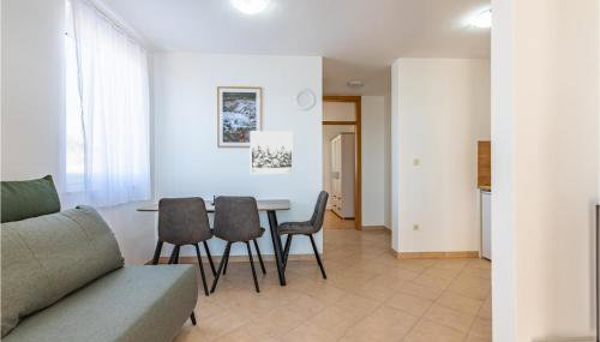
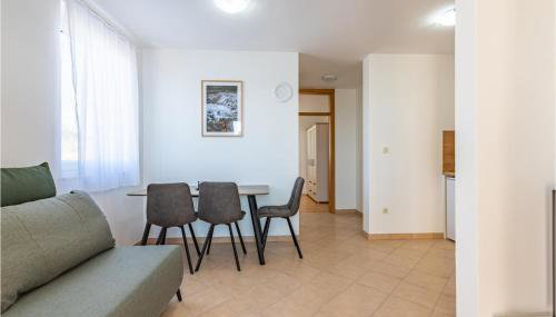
- wall art (271, 152)
